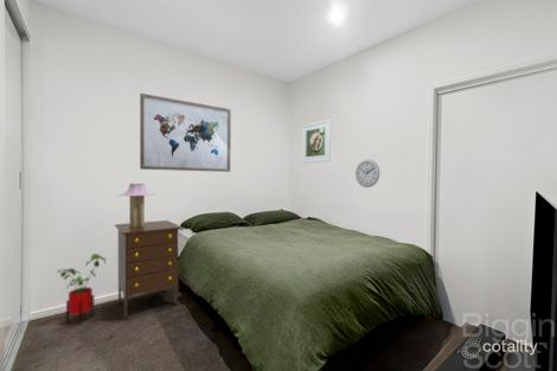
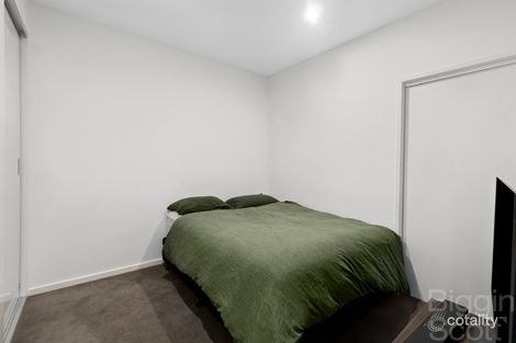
- dresser (147, 264)
- wall clock (366, 173)
- house plant (84, 287)
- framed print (315, 142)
- wall art (190, 136)
- table lamp (141, 204)
